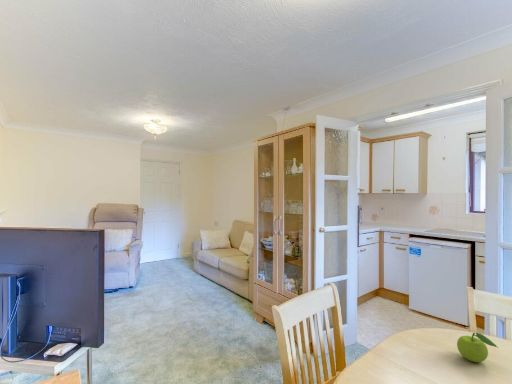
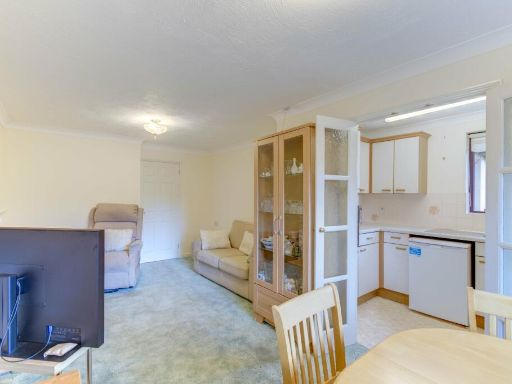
- fruit (477, 347)
